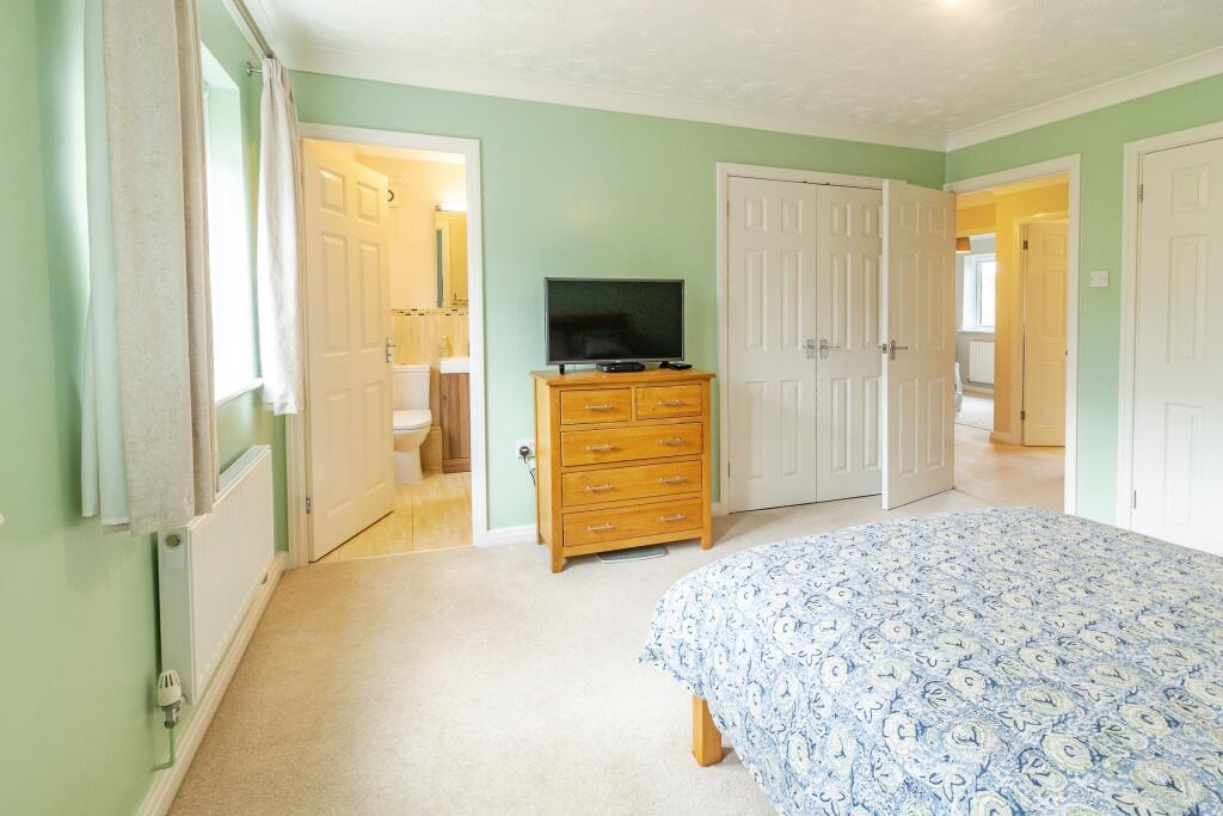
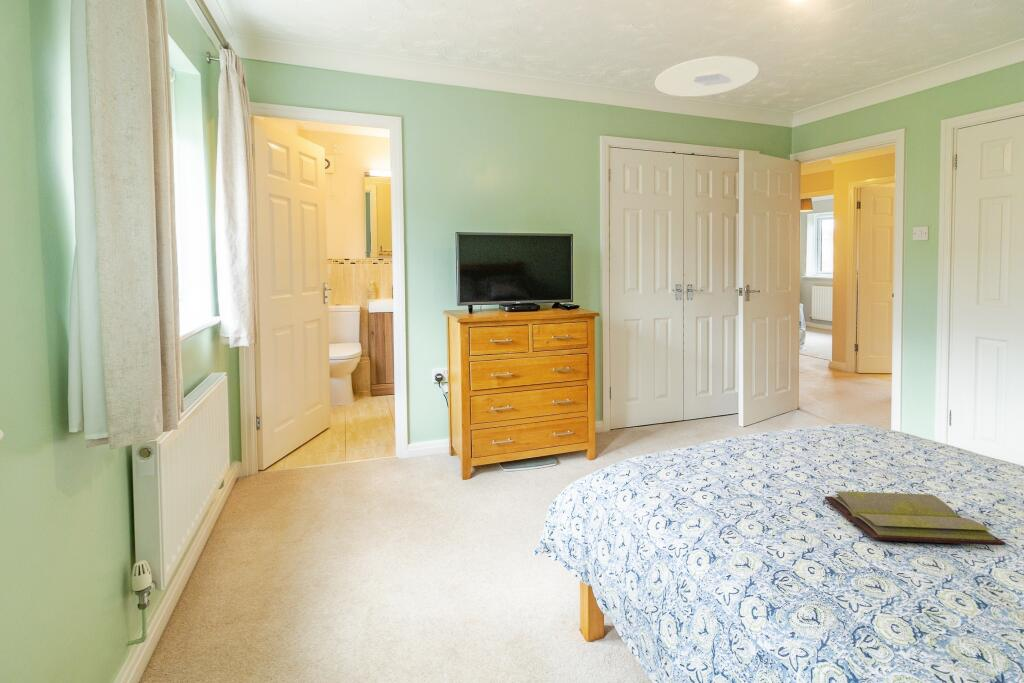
+ diary (905, 514)
+ ceiling light (705, 73)
